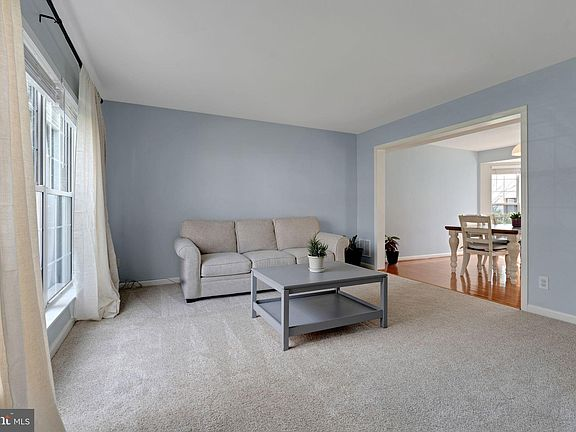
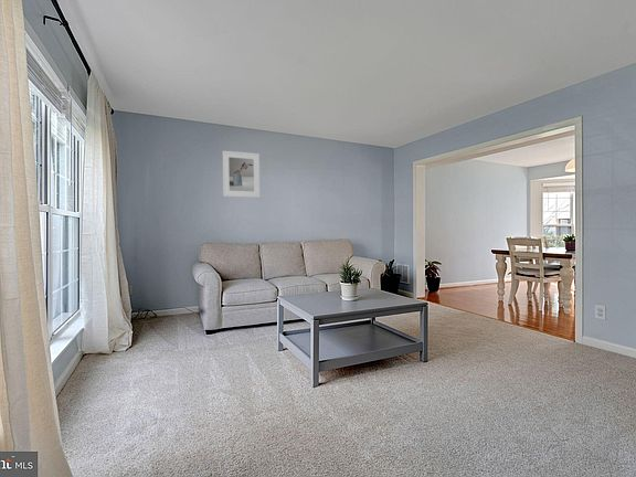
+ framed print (241, 174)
